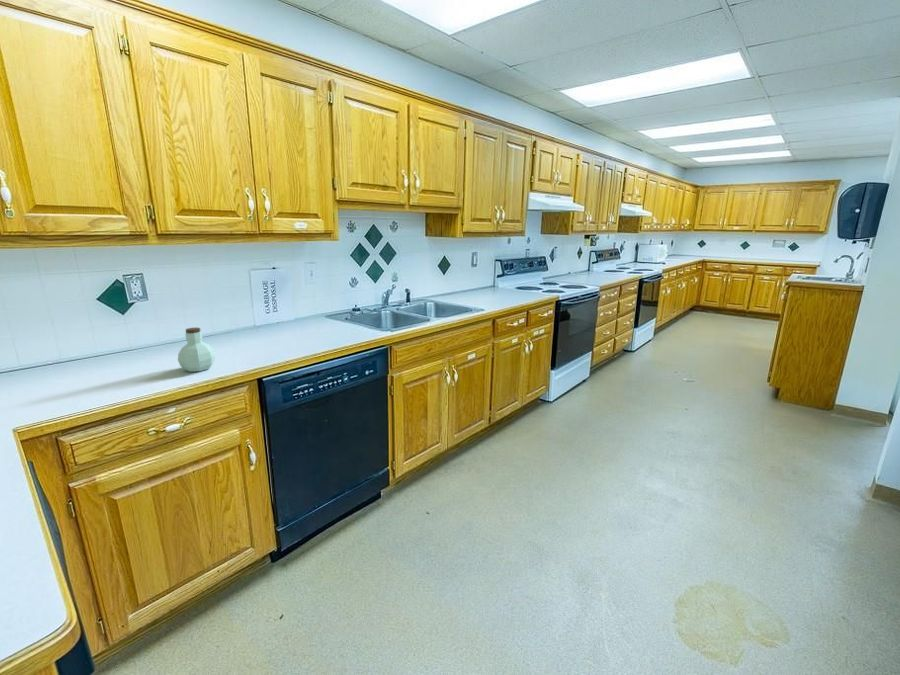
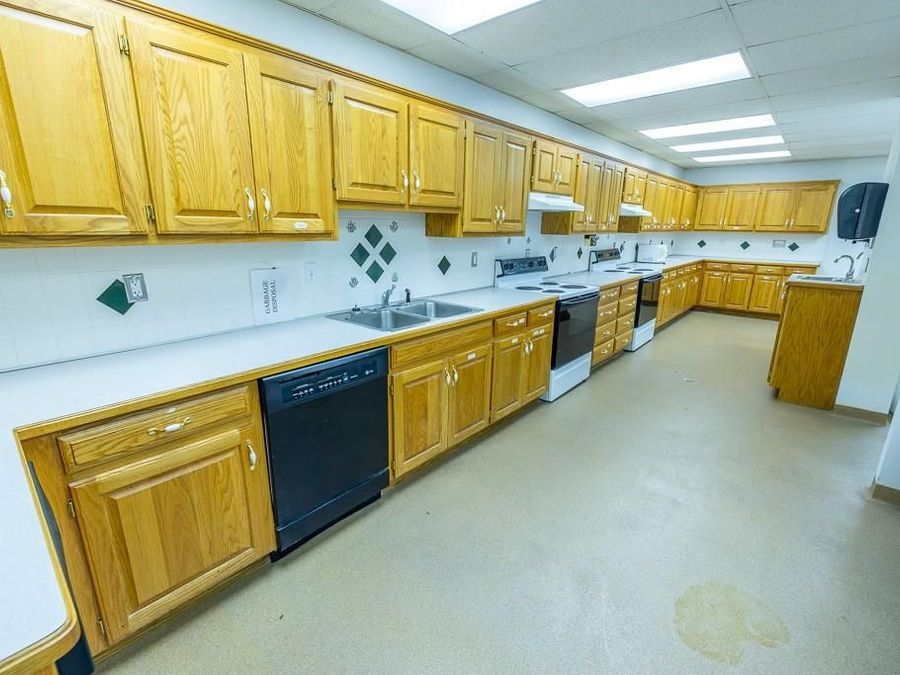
- jar (195, 348)
